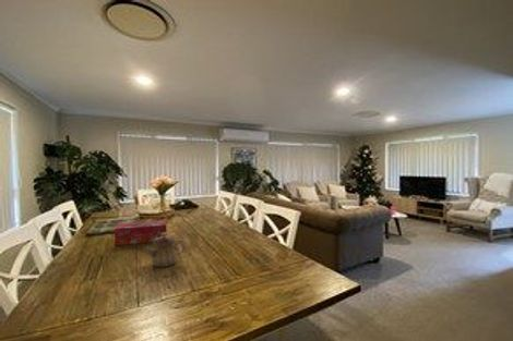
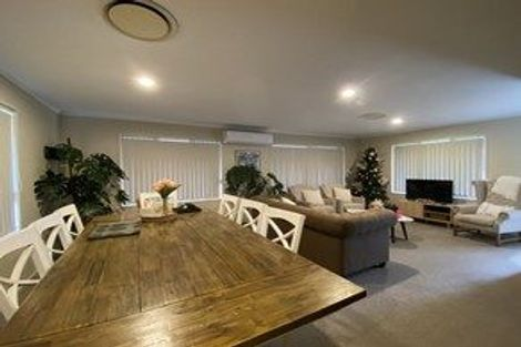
- teapot (166, 247)
- tissue box (142, 231)
